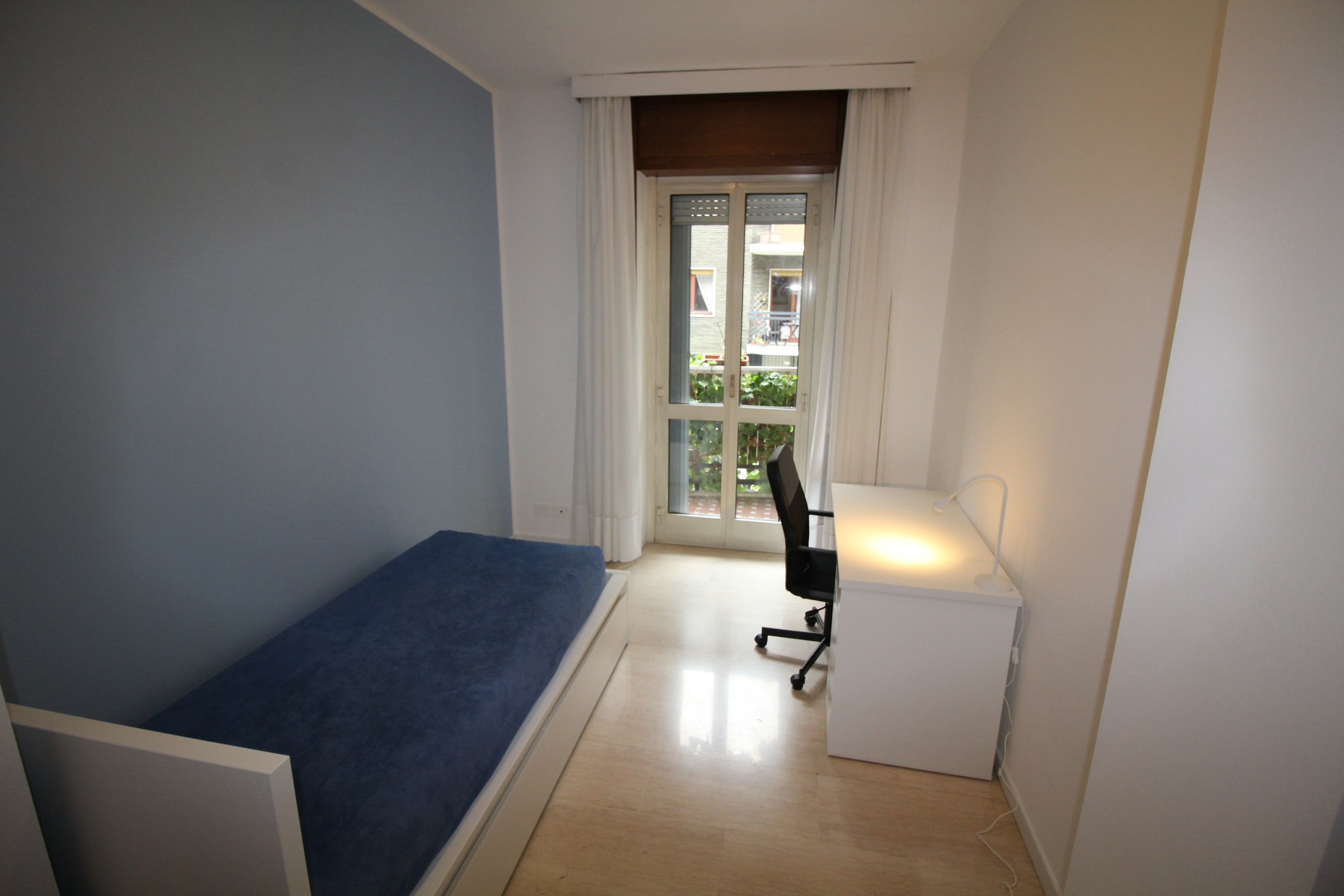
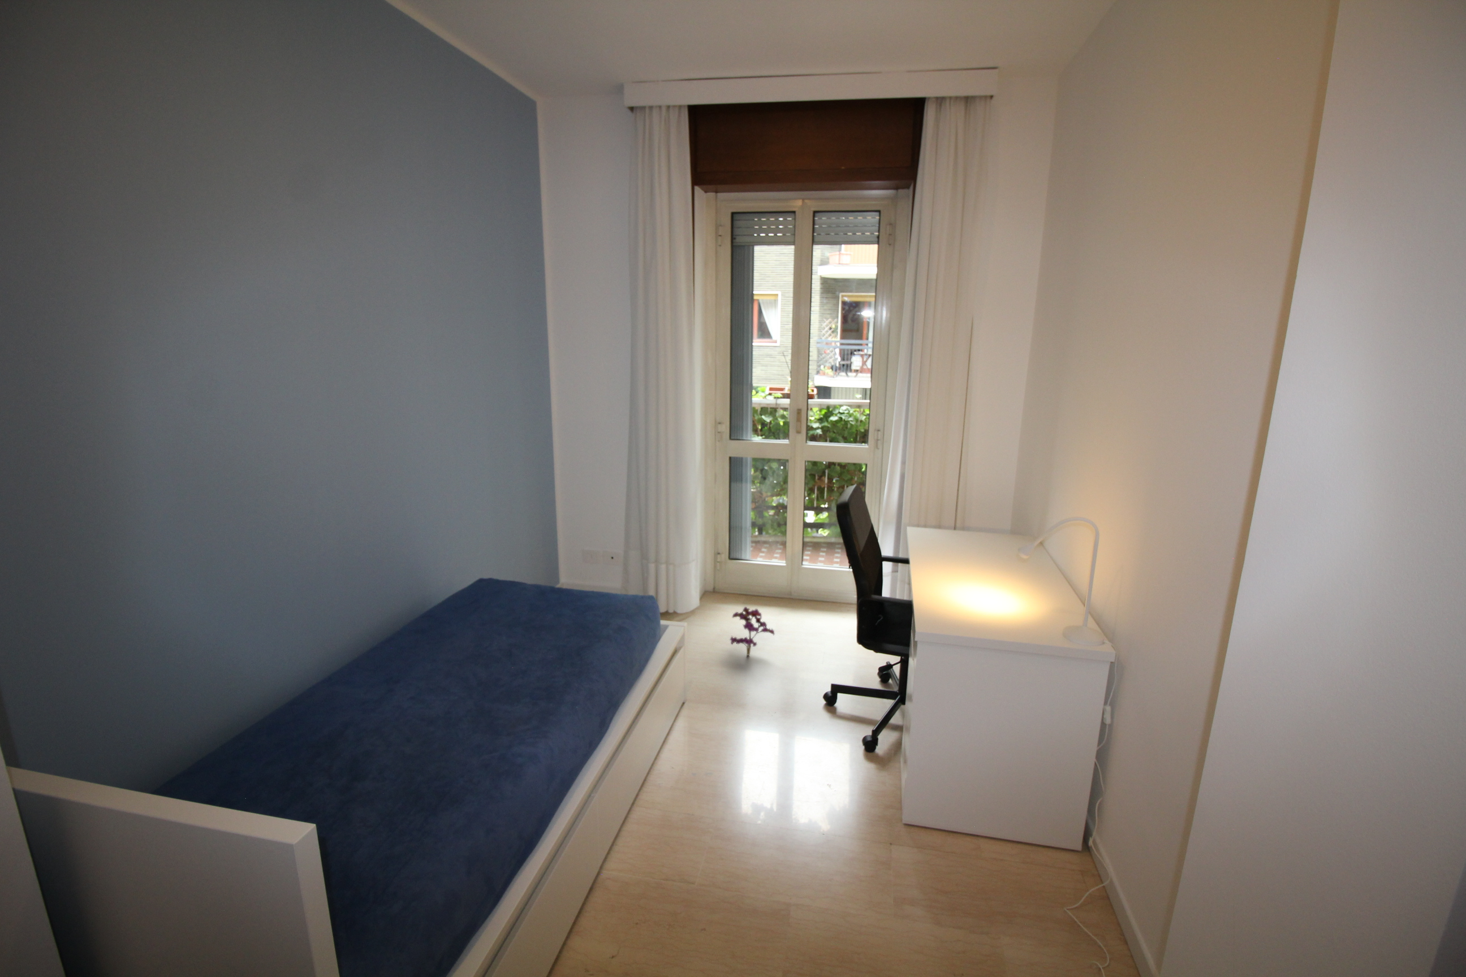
+ decorative plant (749, 632)
